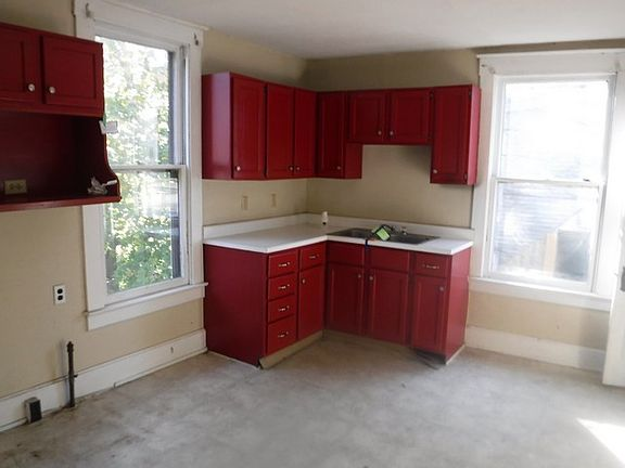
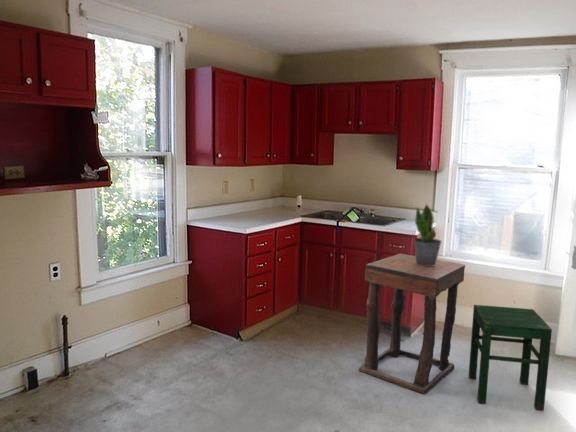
+ potted plant (427, 234)
+ side table (401, 317)
+ stool (506, 357)
